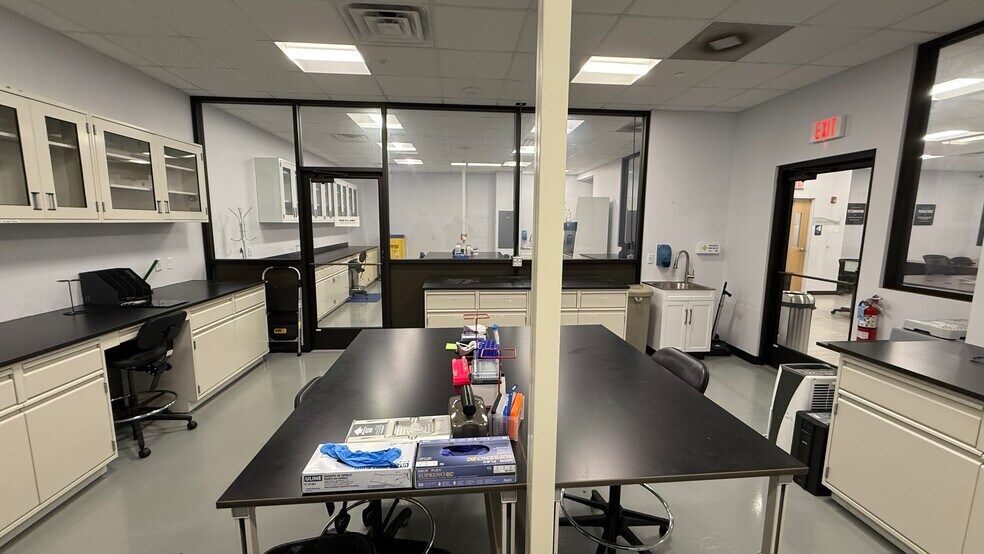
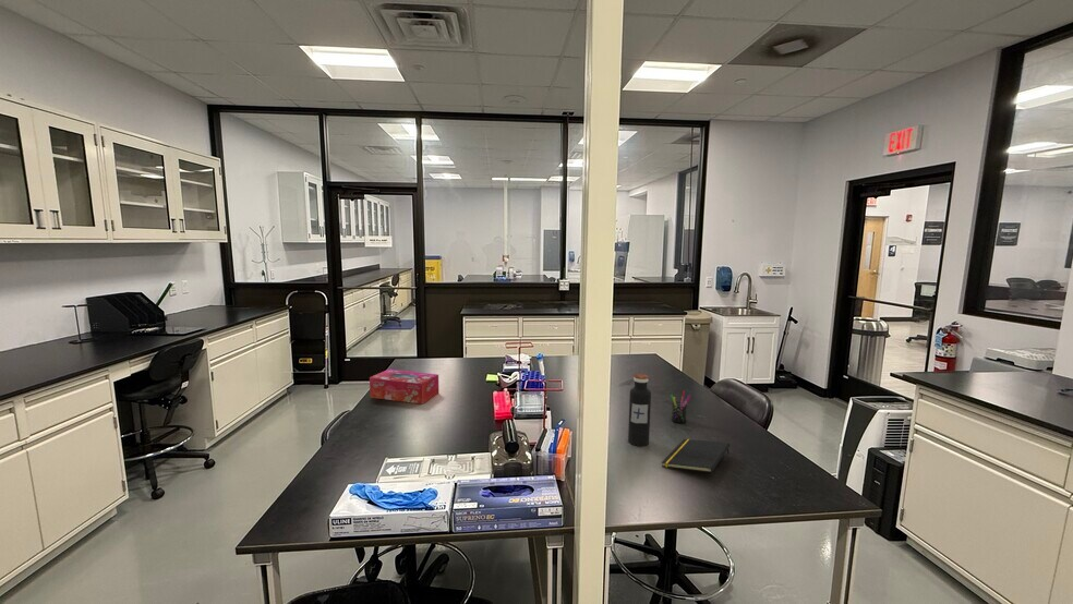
+ pen holder (678, 404)
+ notepad (696, 454)
+ water bottle (639, 409)
+ tissue box (405, 385)
